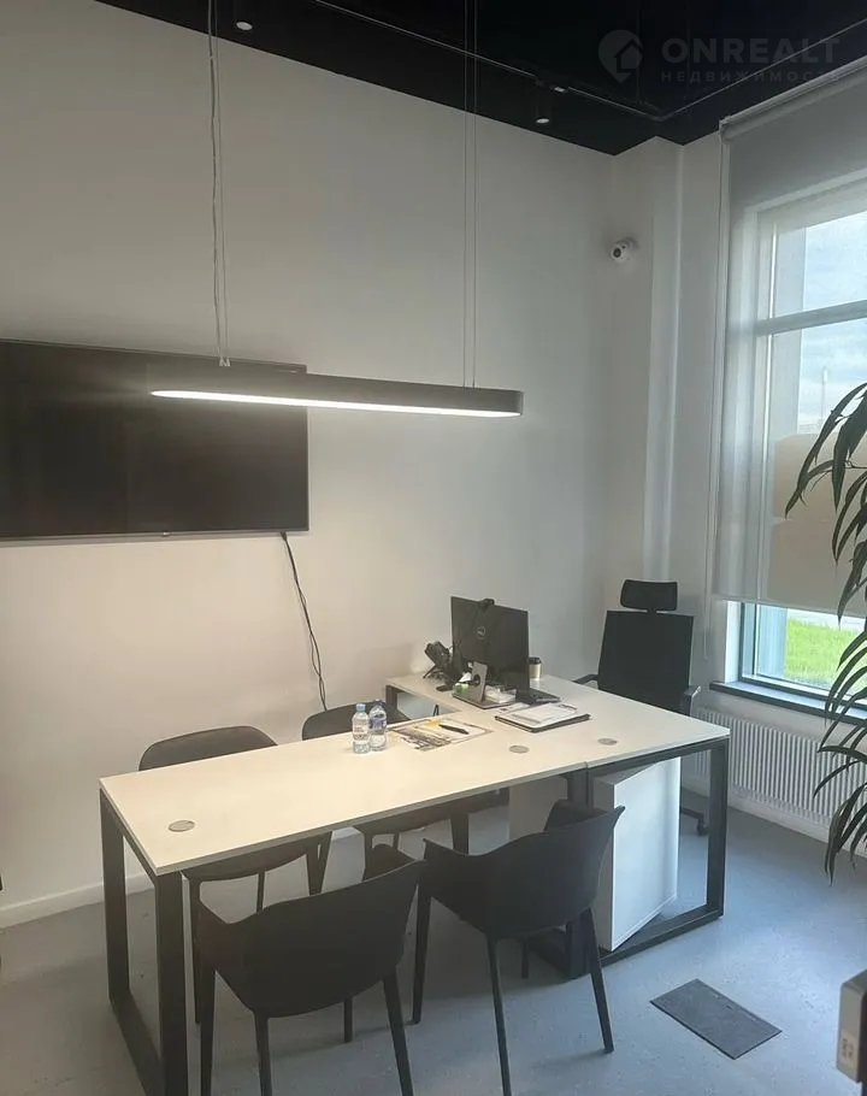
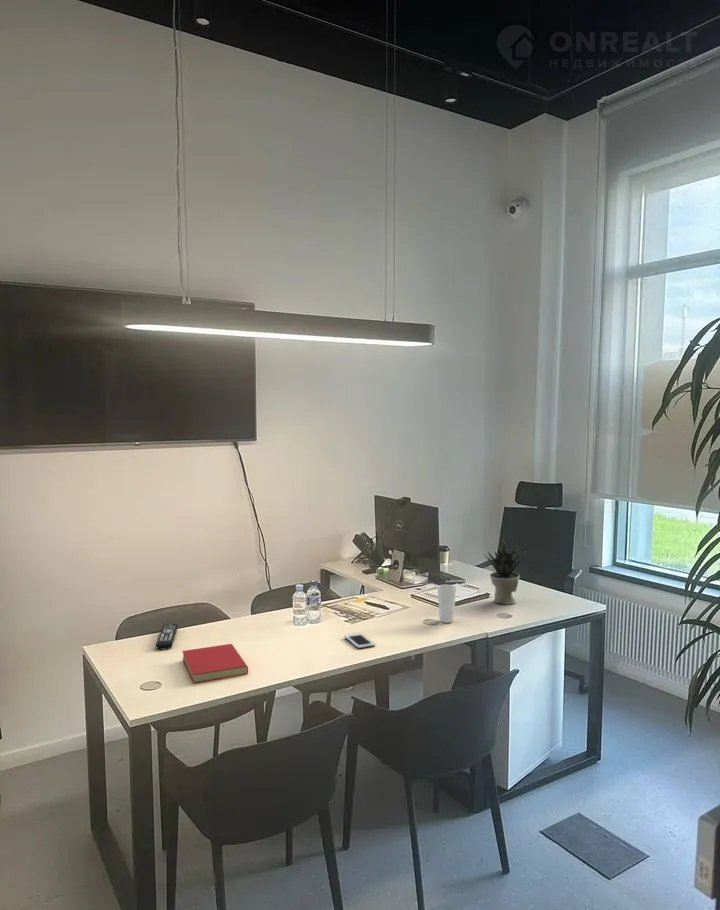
+ potted plant (507, 571)
+ book (214, 662)
+ cell phone (359, 640)
+ remote control (167, 636)
+ cup (446, 603)
